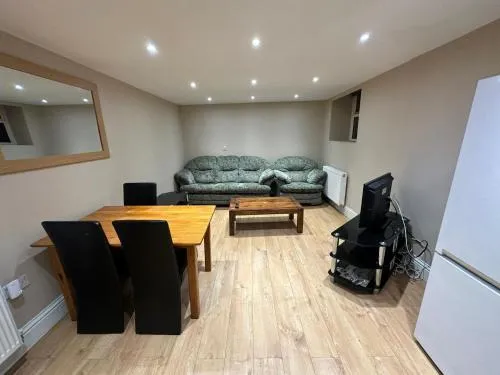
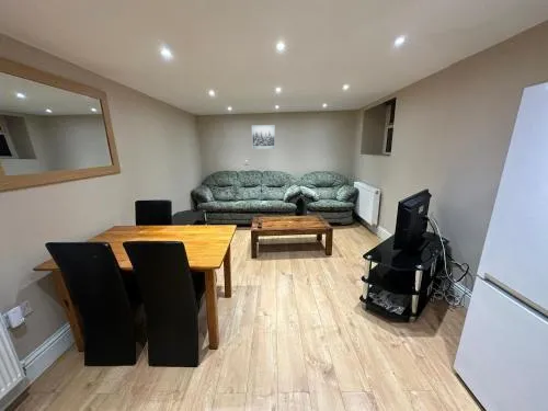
+ wall art (263, 137)
